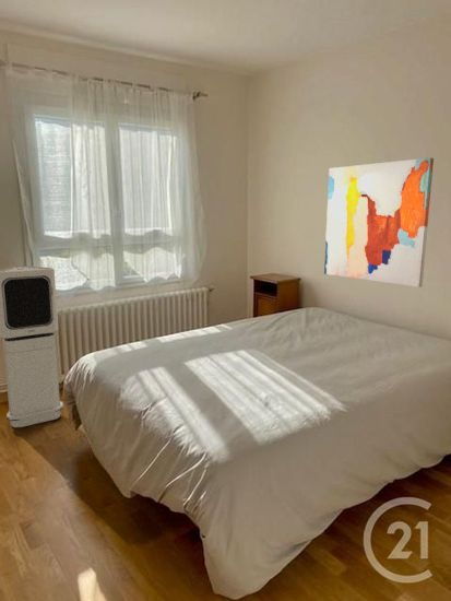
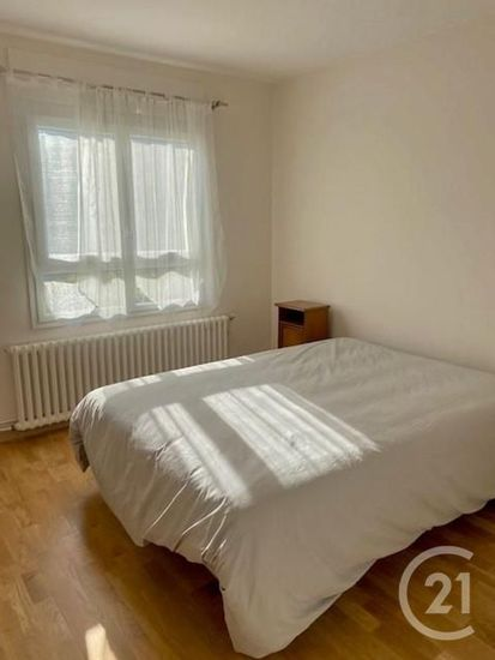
- air purifier (27, 343)
- wall art (371, 223)
